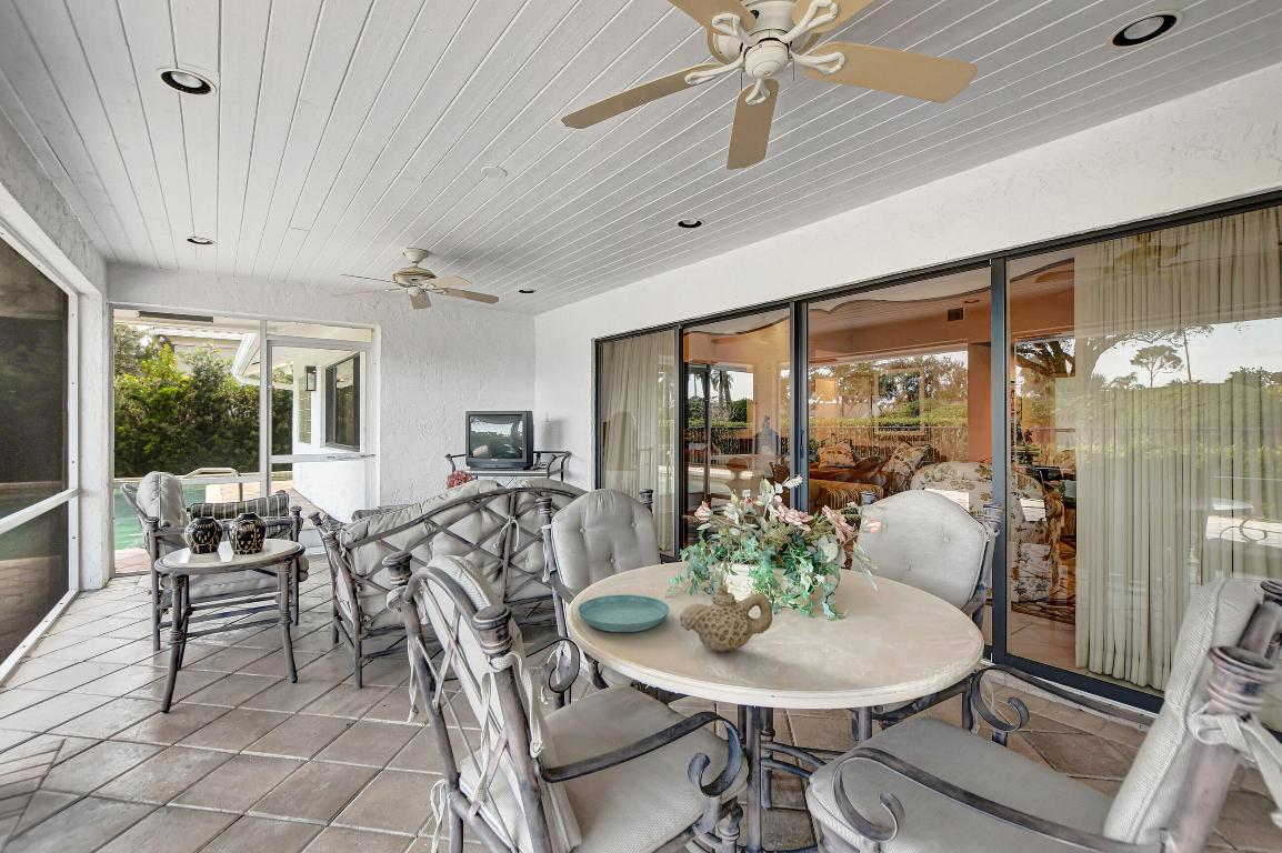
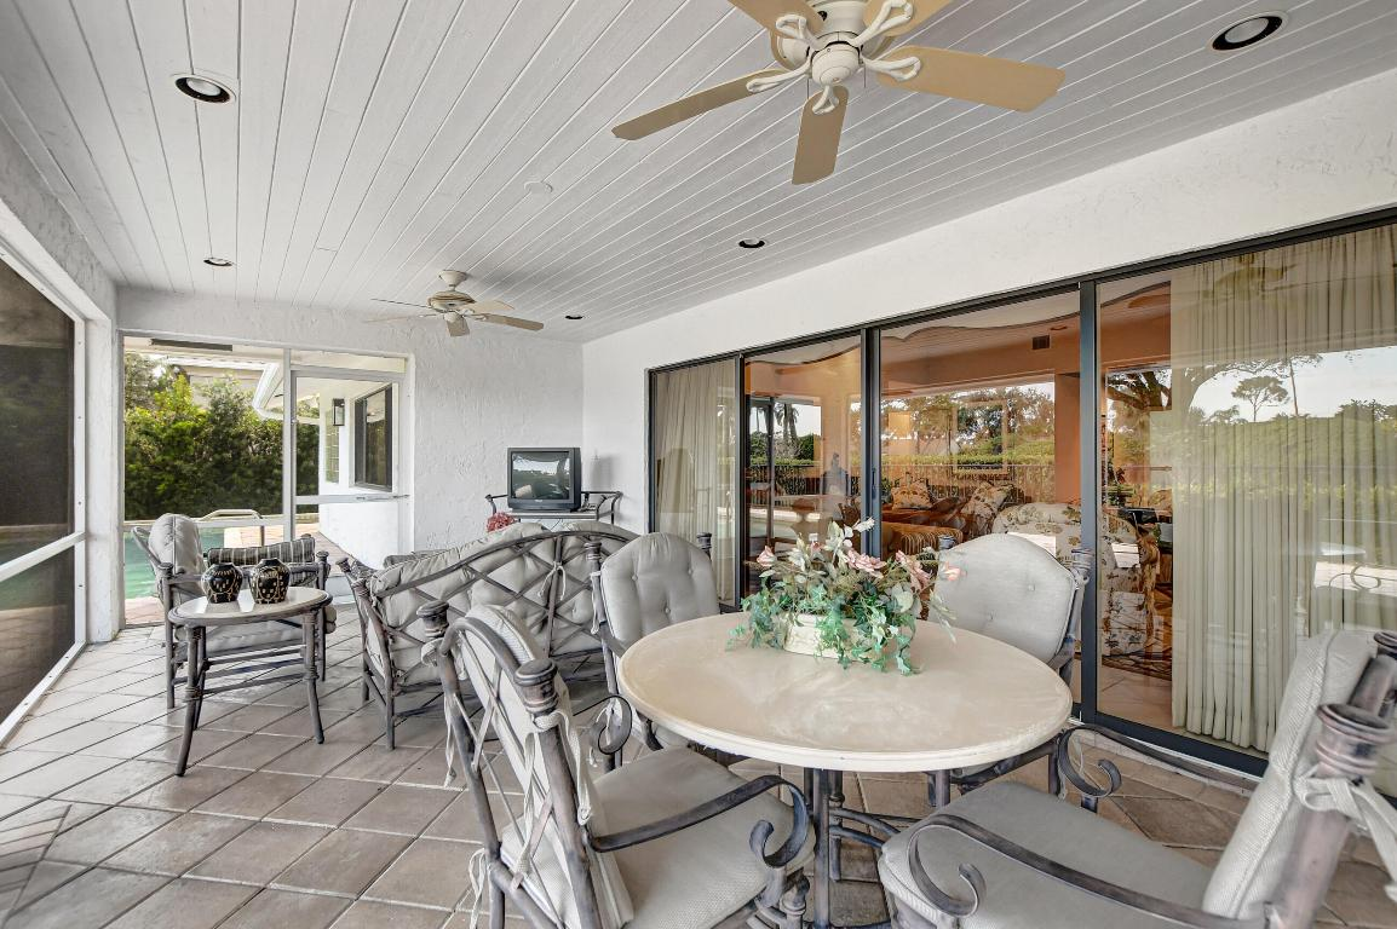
- saucer (623, 613)
- teapot (725, 616)
